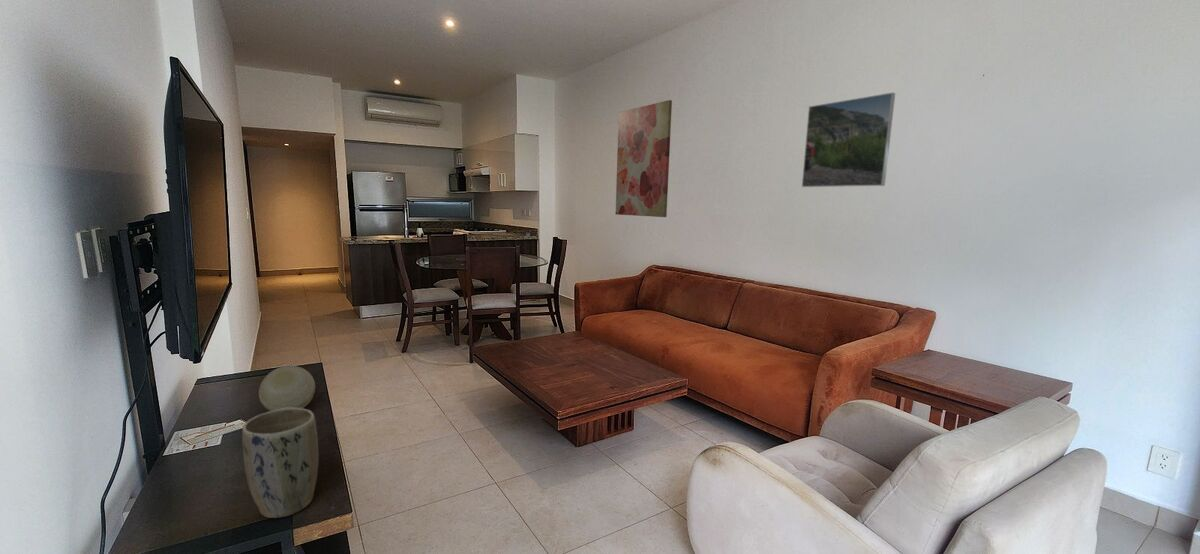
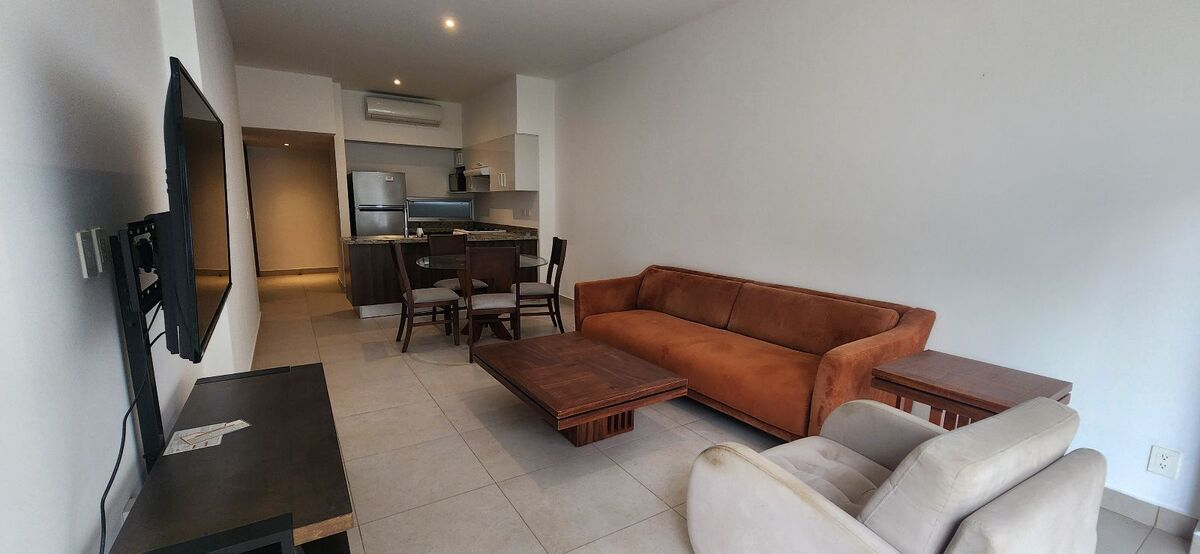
- plant pot (283, 463)
- wall art (641, 162)
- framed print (844, 143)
- decorative ball (287, 389)
